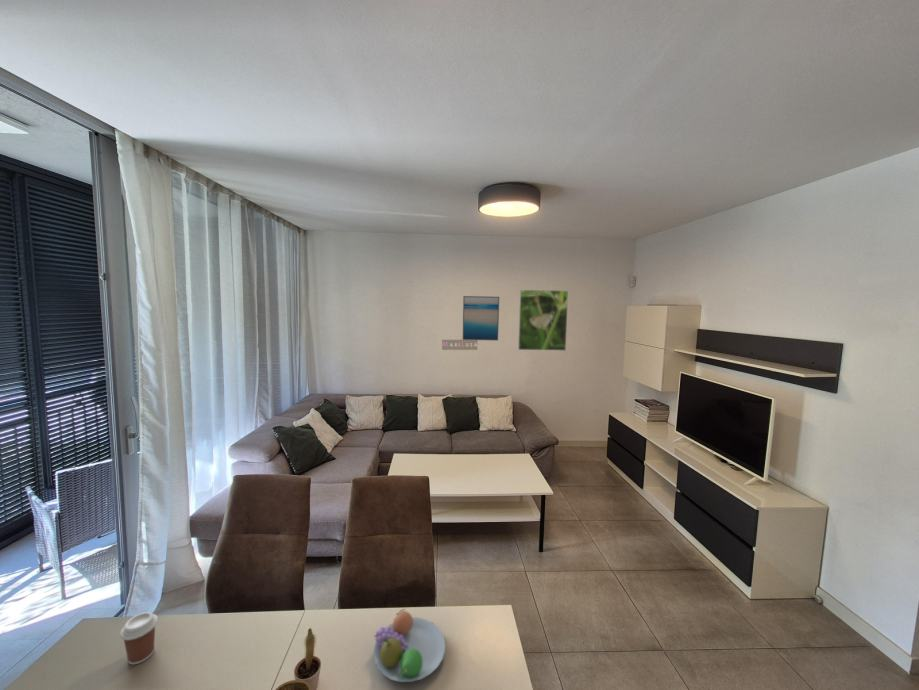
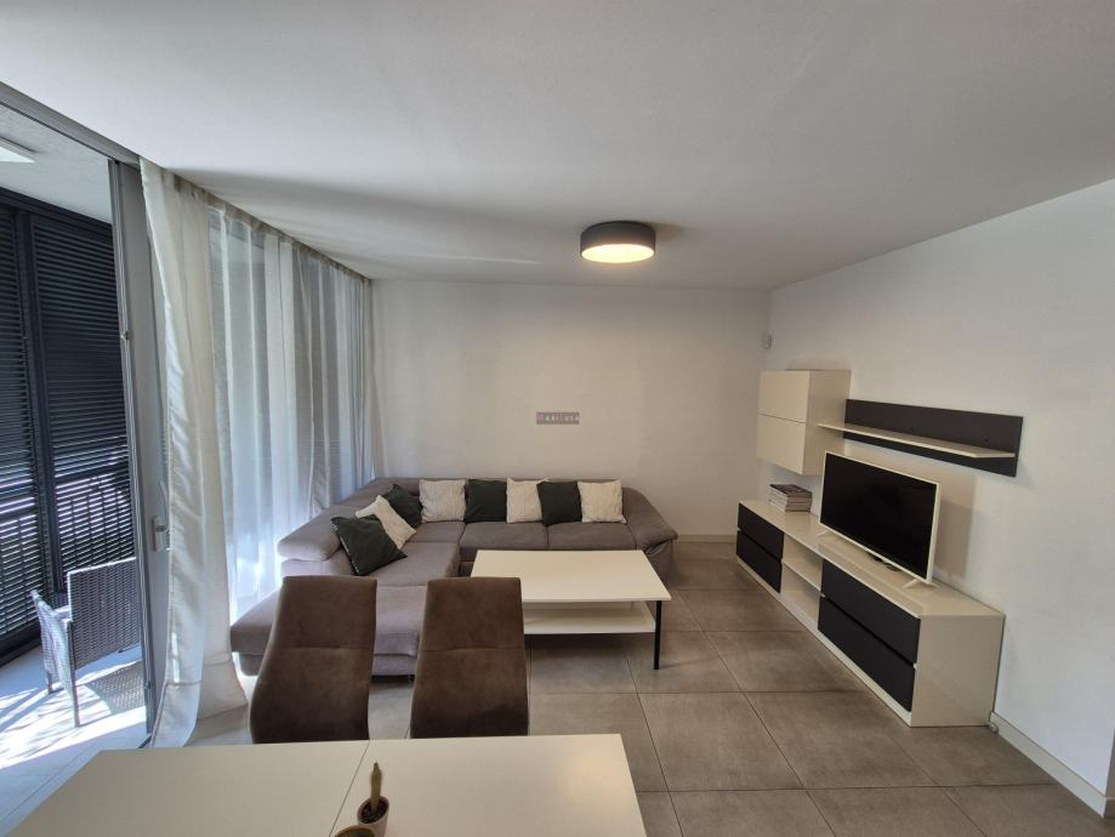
- coffee cup (140, 637)
- wall art (480, 318)
- fruit bowl (408, 642)
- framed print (543, 320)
